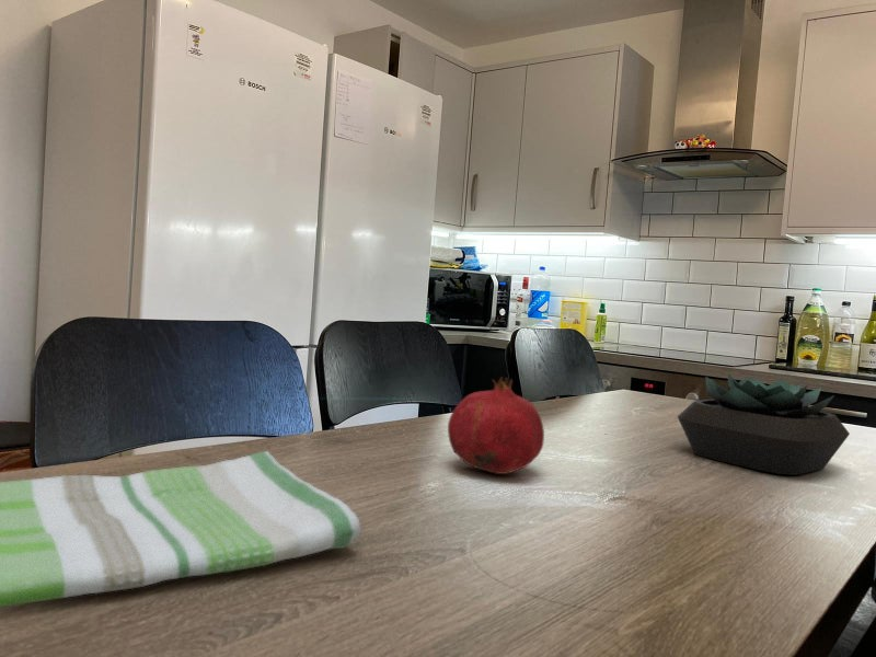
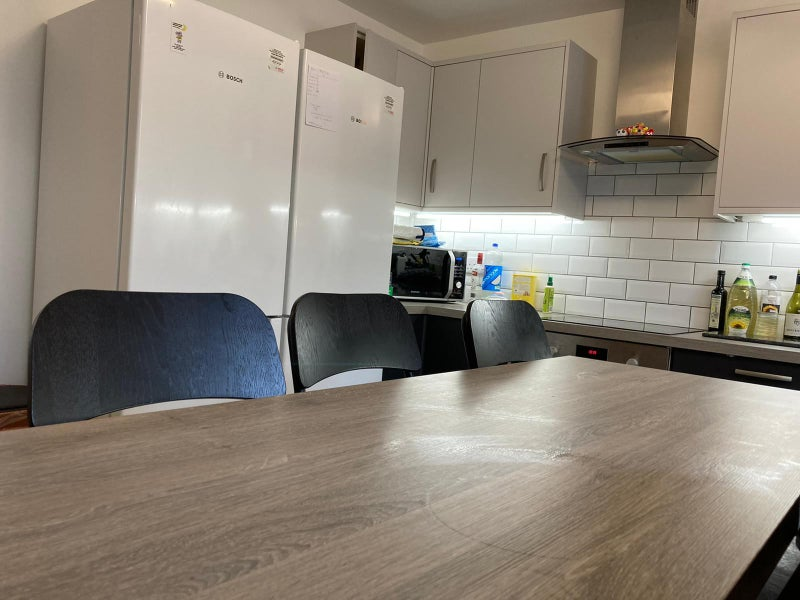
- fruit (497, 423)
- dish towel (157, 511)
- succulent plant (762, 418)
